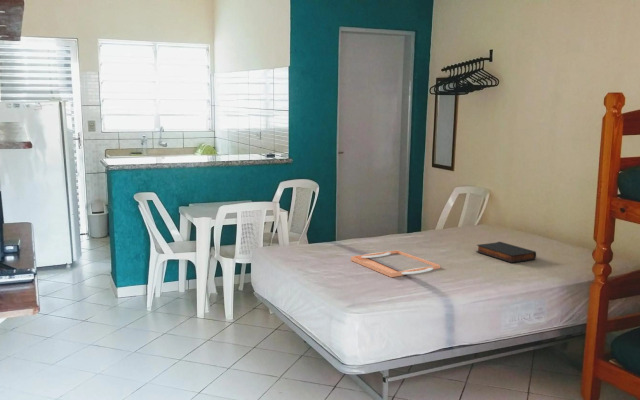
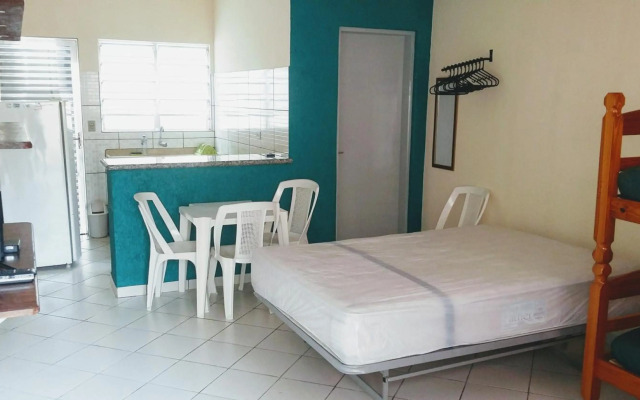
- serving tray (392, 268)
- book (505, 251)
